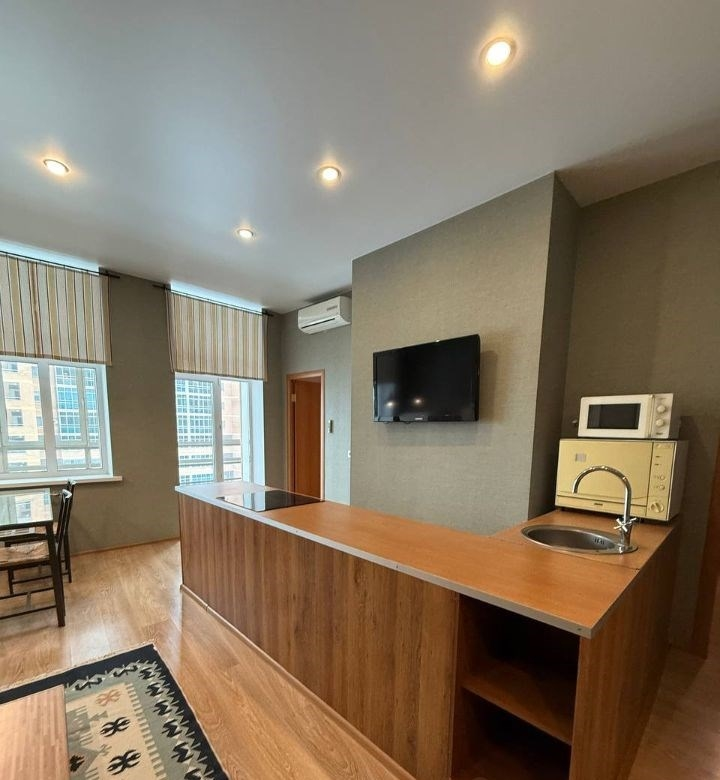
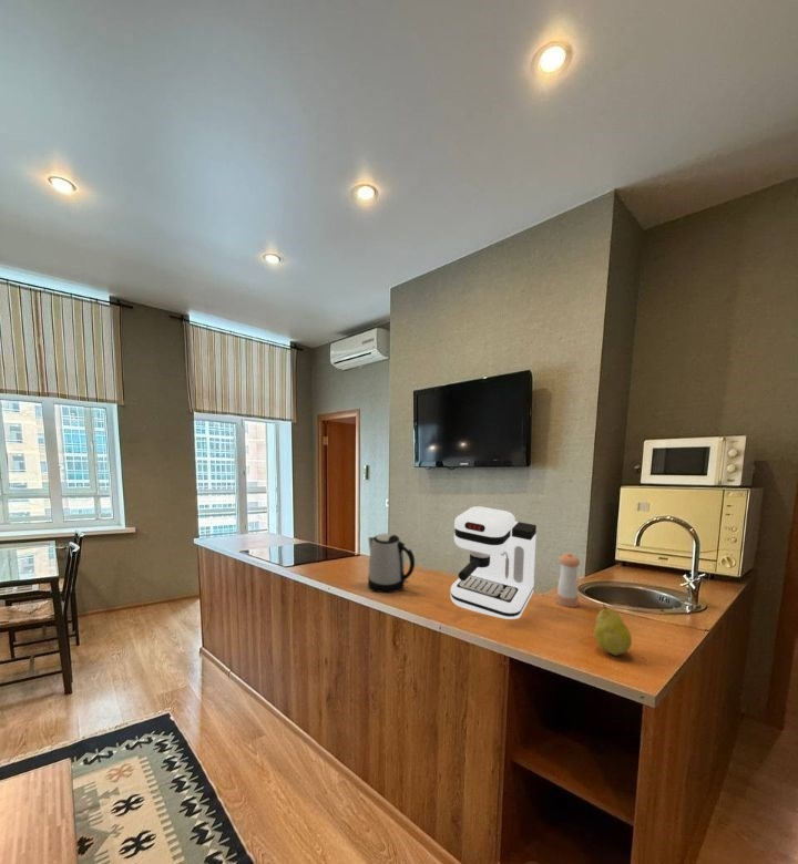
+ pepper shaker (567, 578)
+ kettle (390, 562)
+ coffee maker (491, 559)
+ fruit (613, 630)
